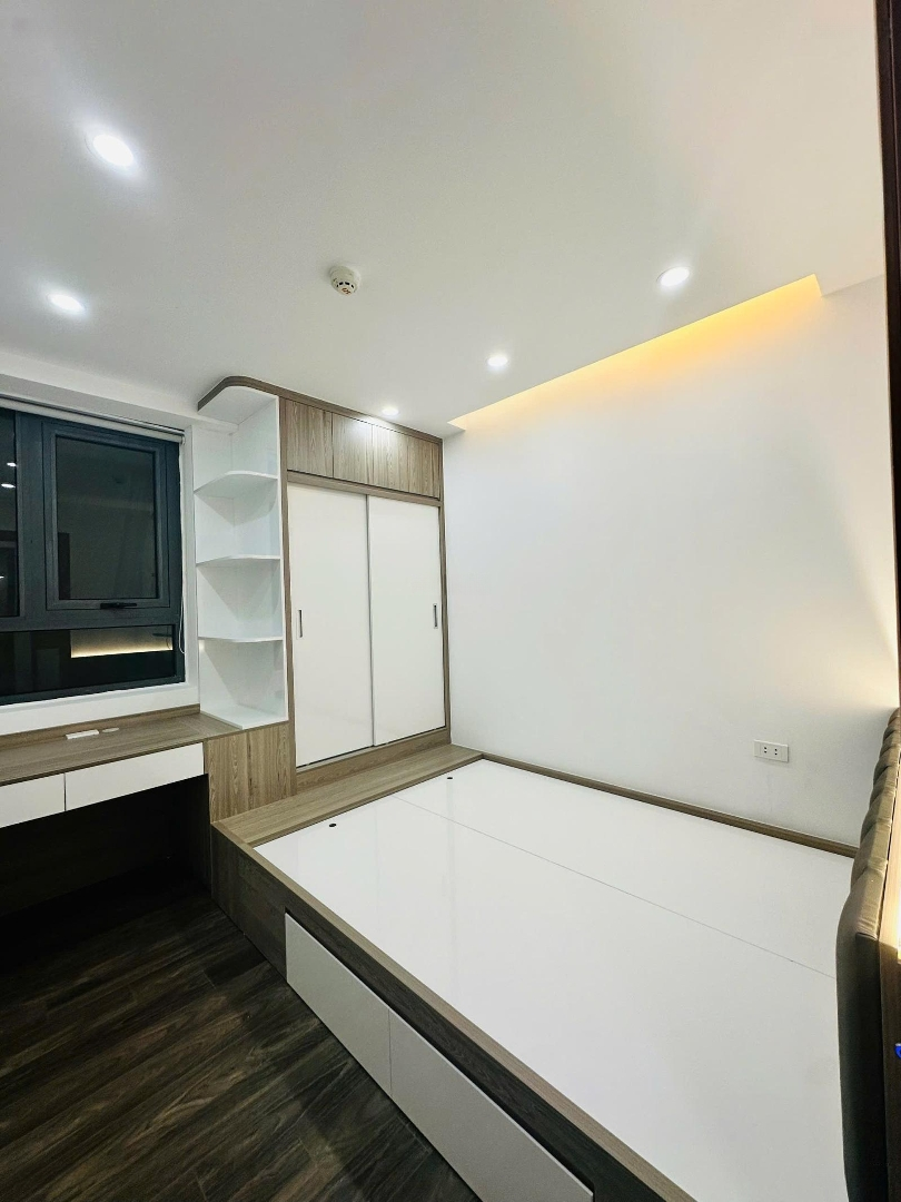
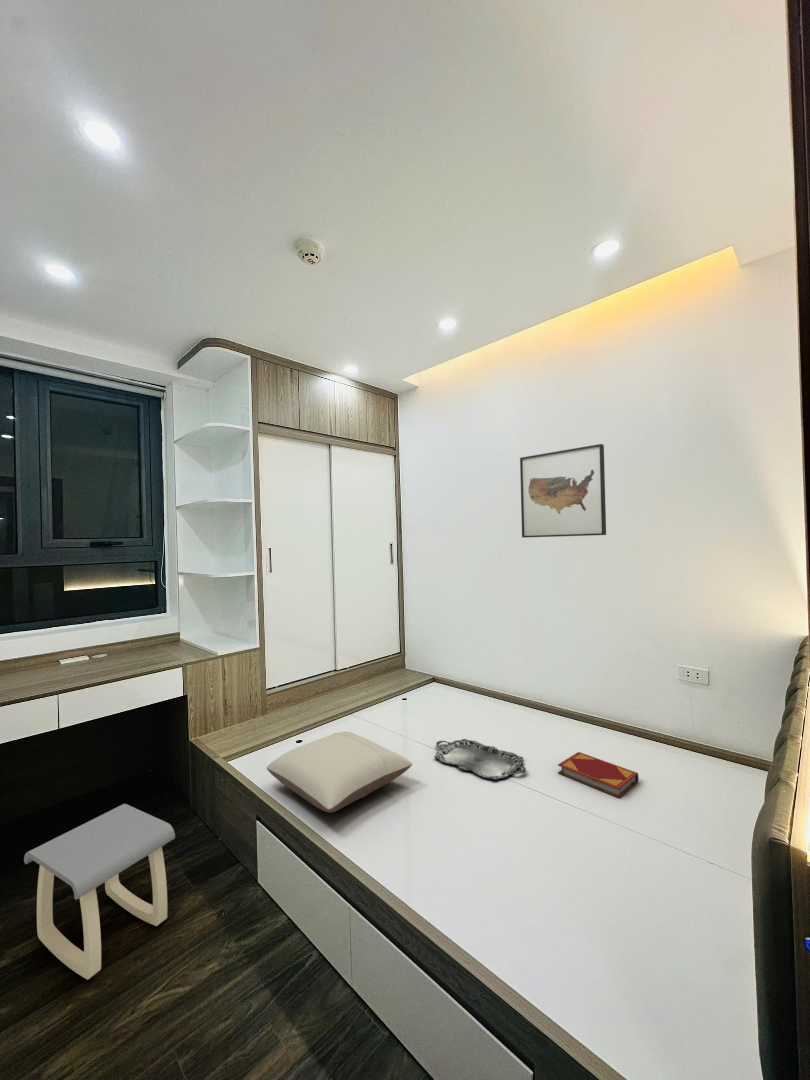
+ stool (102, 883)
+ pillow (340, 767)
+ wall art (560, 493)
+ hardback book (597, 772)
+ serving tray (478, 757)
